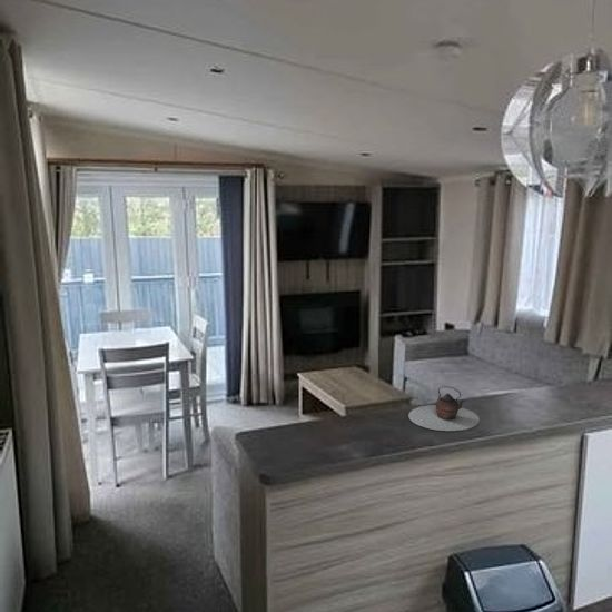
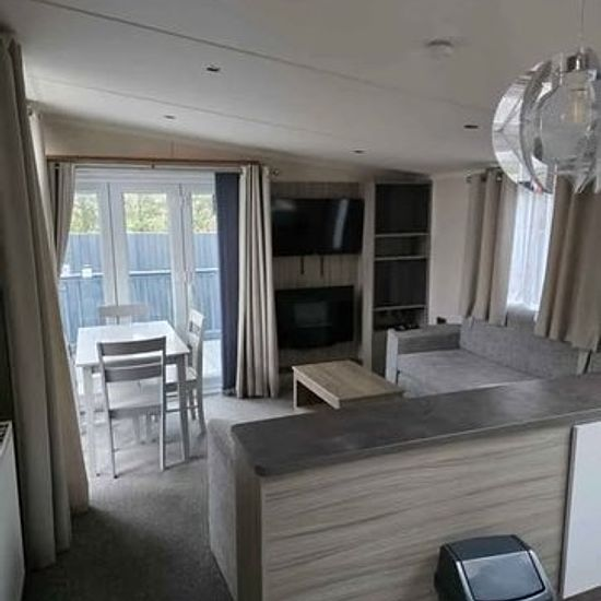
- teapot (444, 402)
